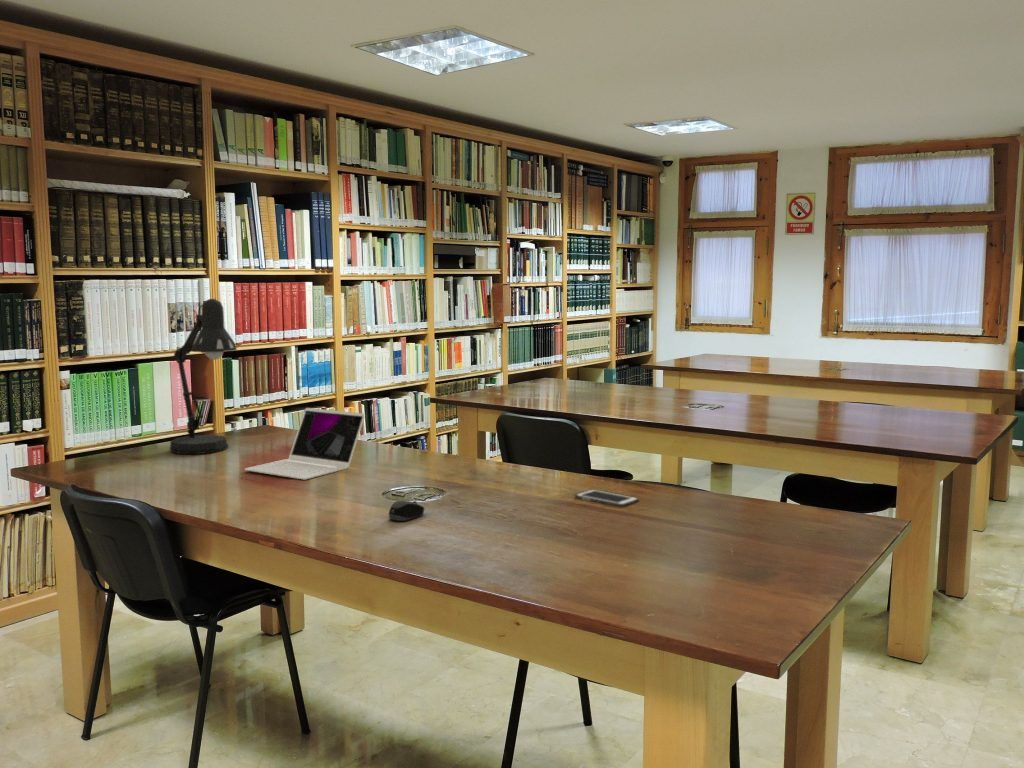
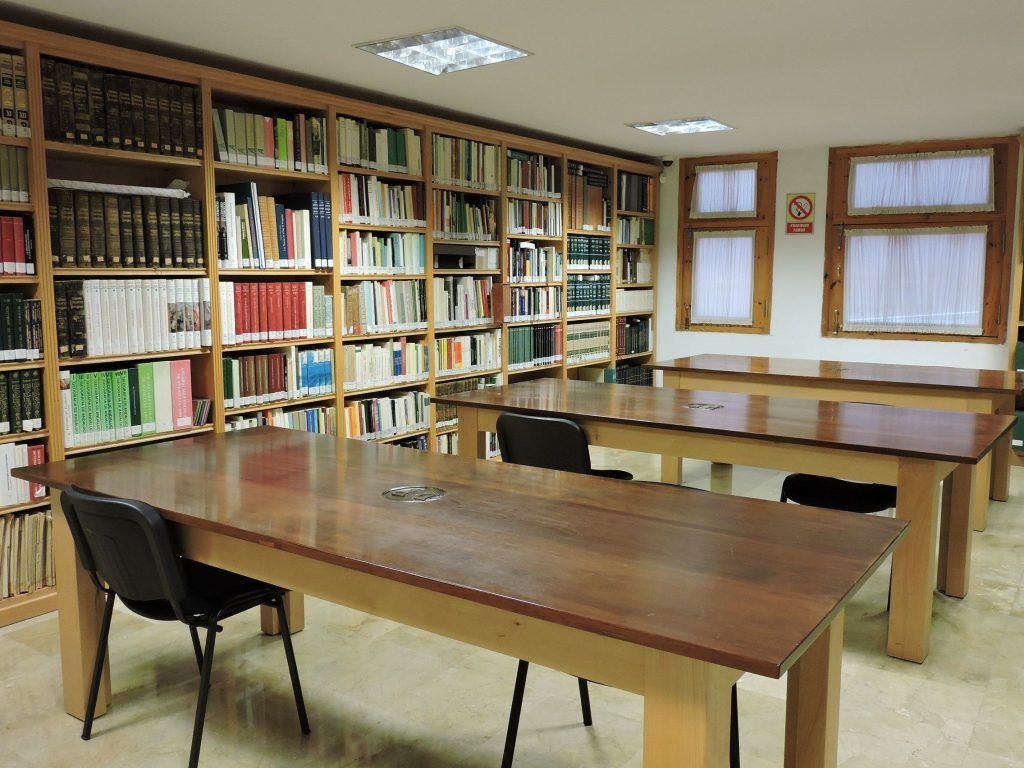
- laptop (305, 438)
- cell phone (606, 498)
- desk lamp (186, 379)
- computer mouse (406, 508)
